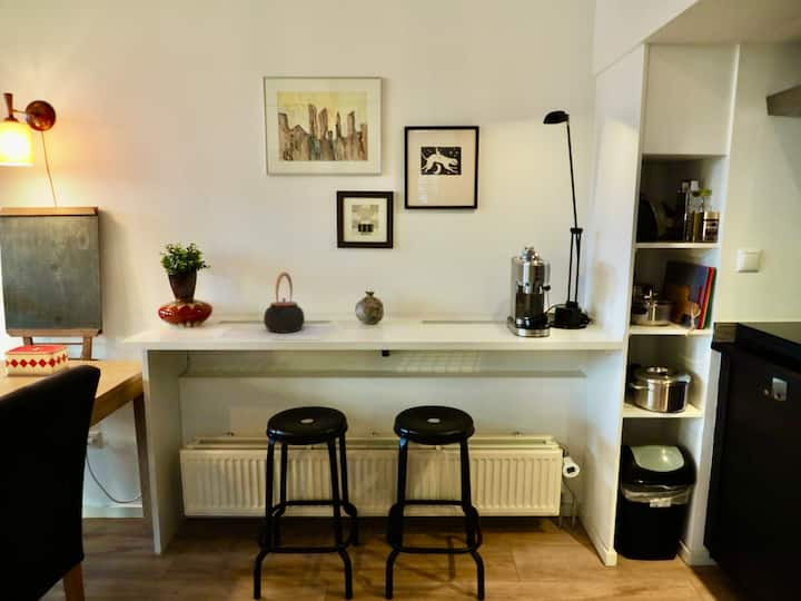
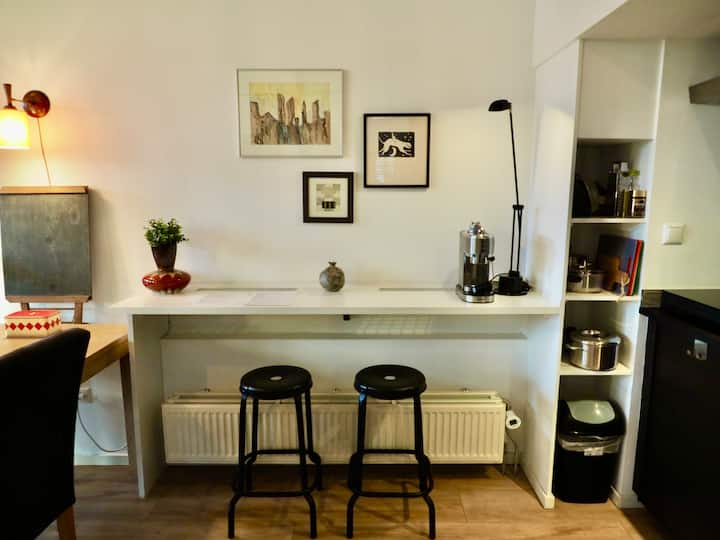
- teapot (283, 302)
